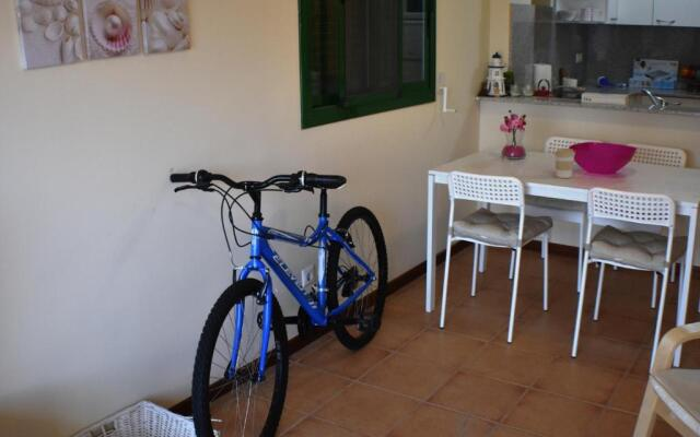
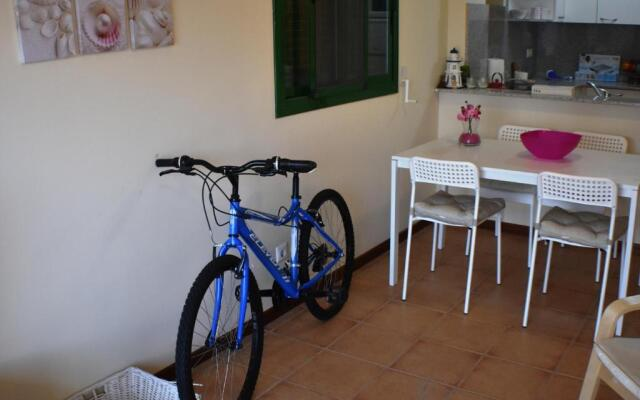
- coffee cup (564, 163)
